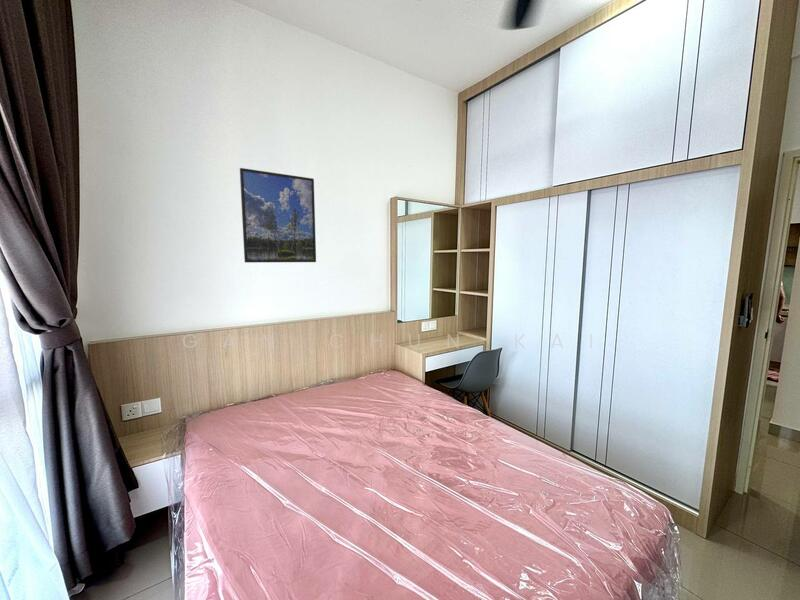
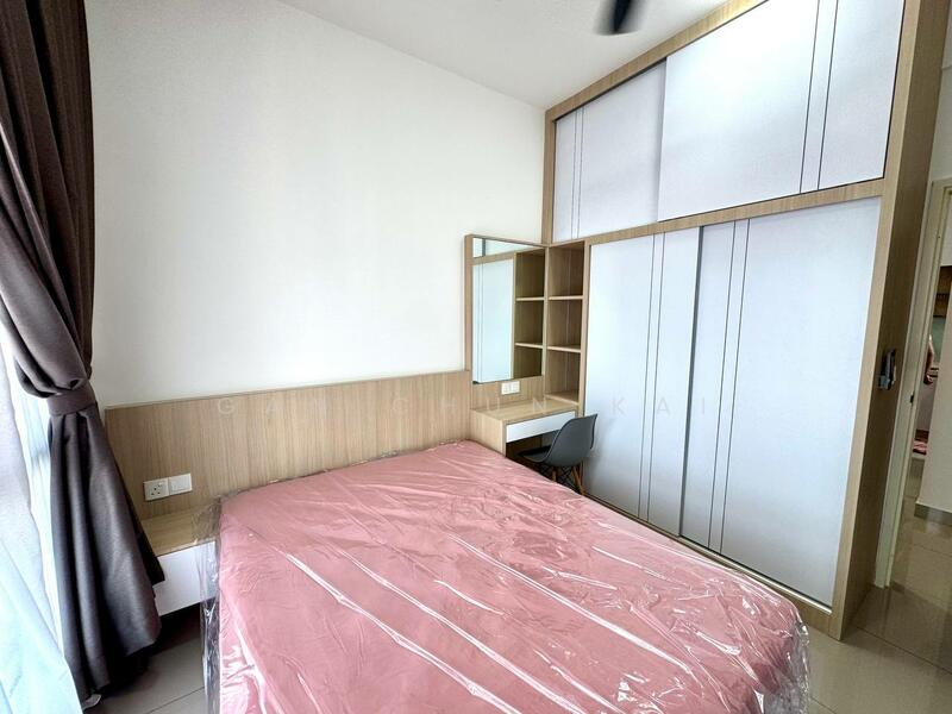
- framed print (280, 218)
